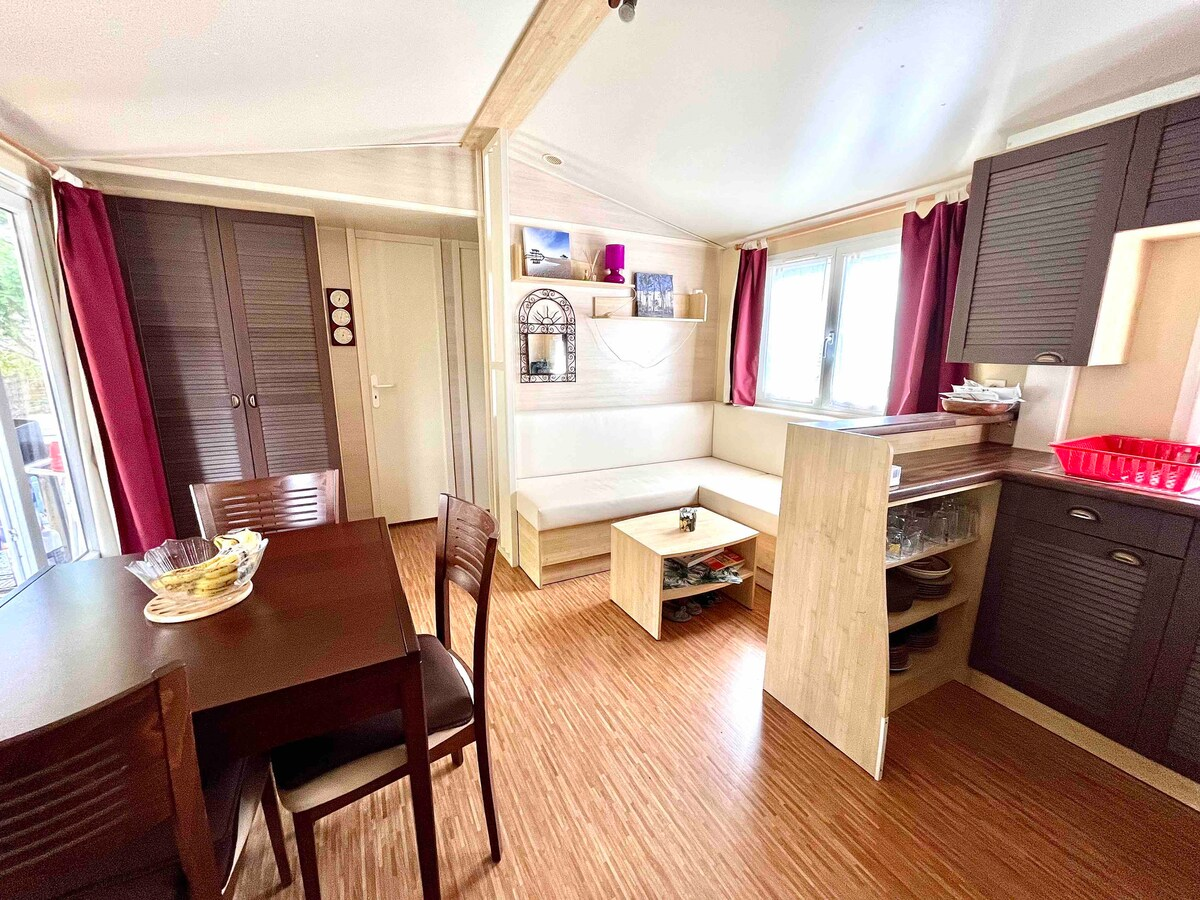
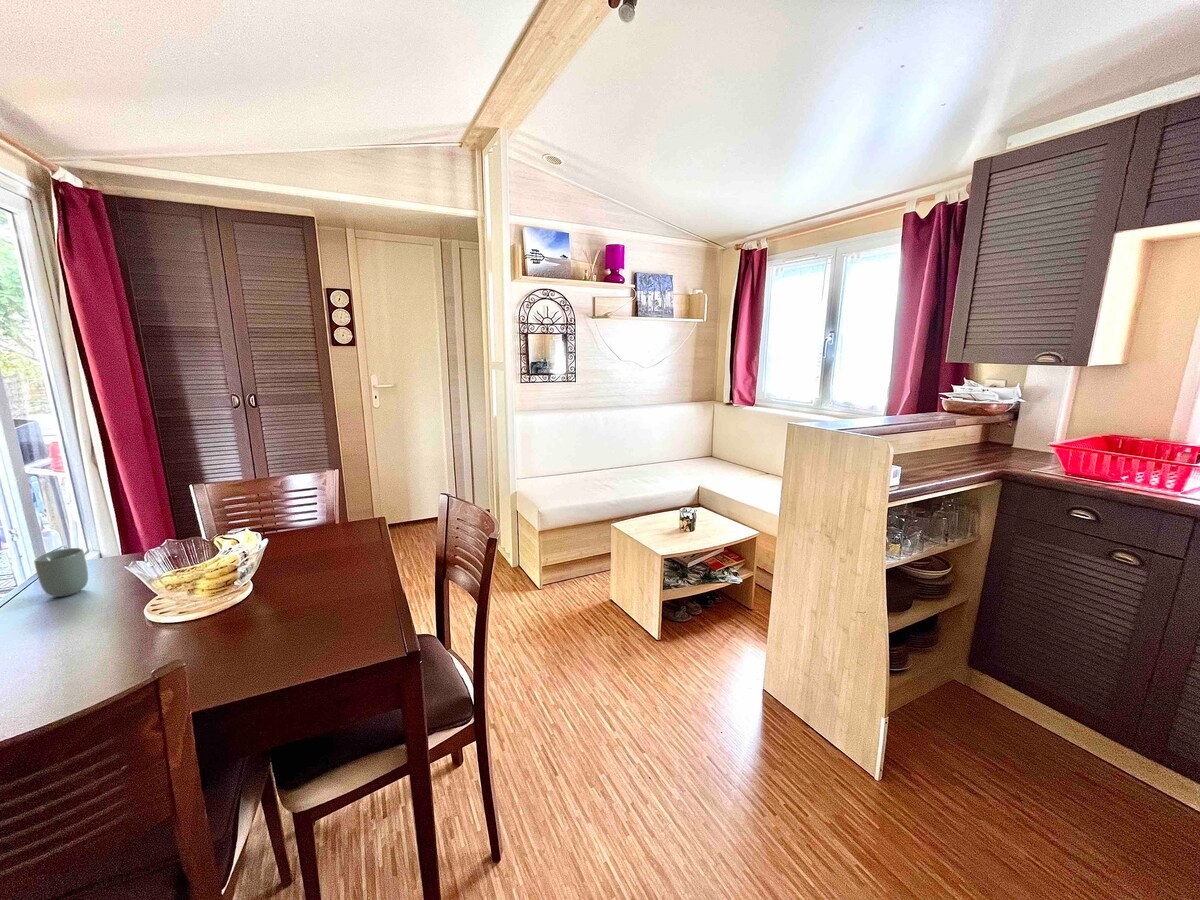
+ cup (63, 573)
